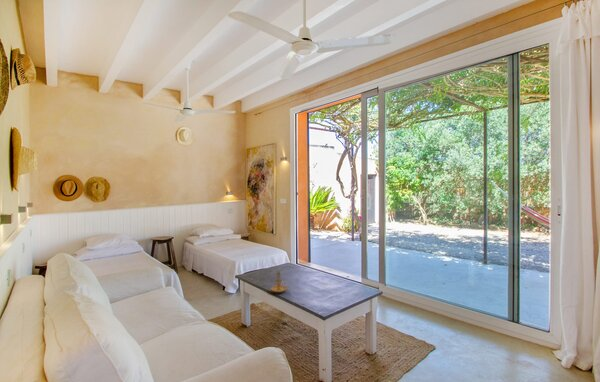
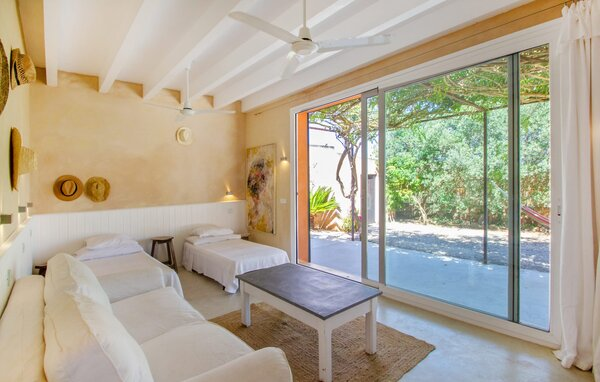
- candle (280, 279)
